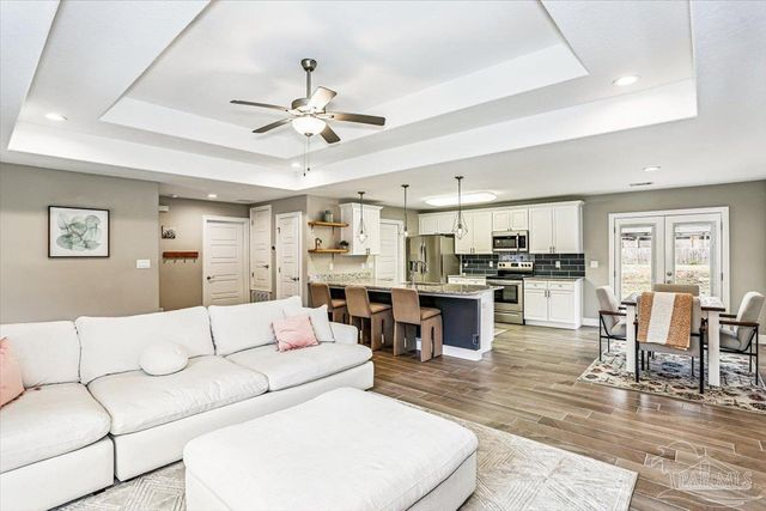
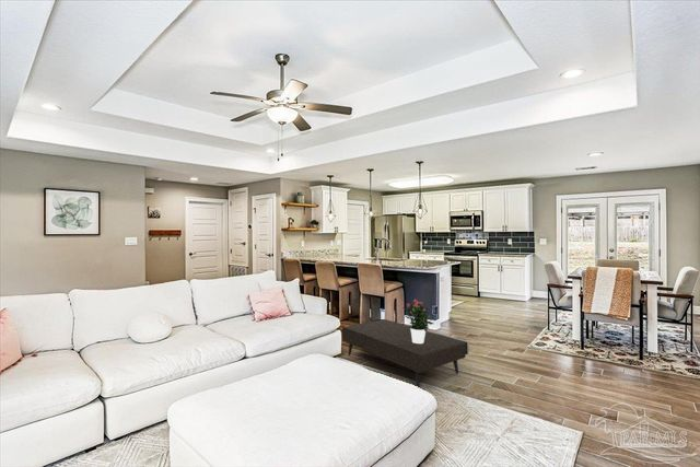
+ coffee table (402, 347)
+ potted flower (417, 320)
